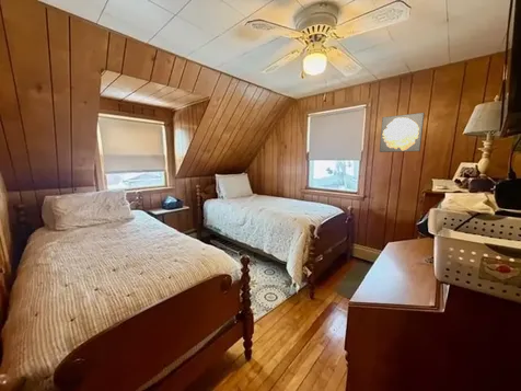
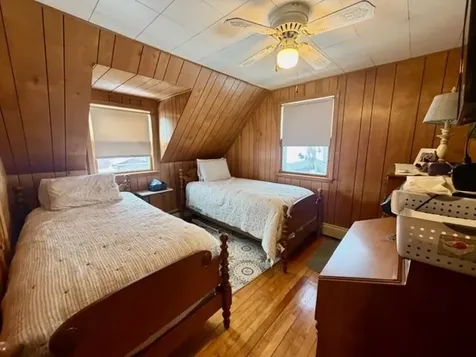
- wall art (401, 134)
